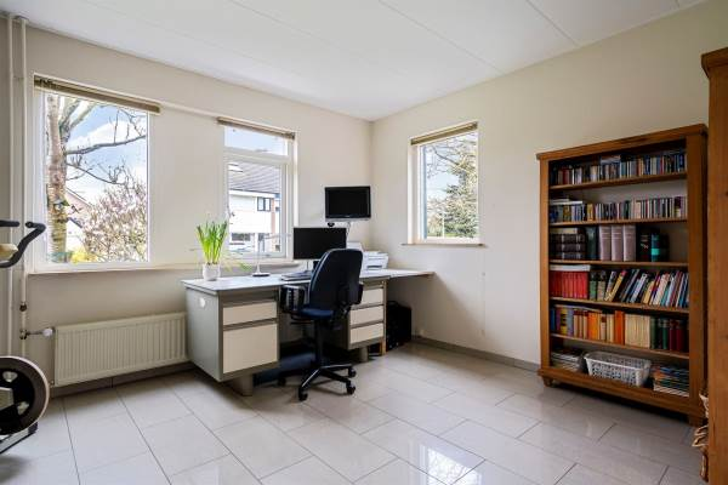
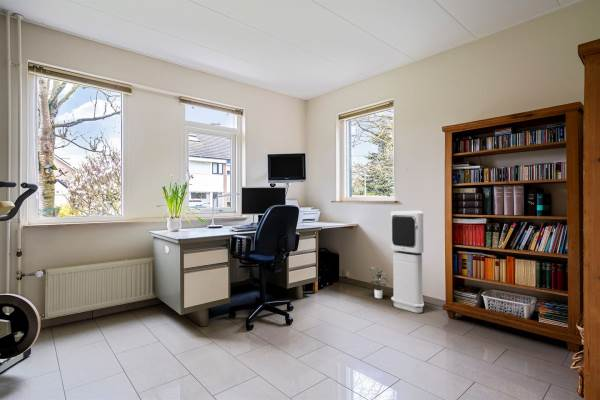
+ potted plant (380, 283)
+ air purifier (412, 258)
